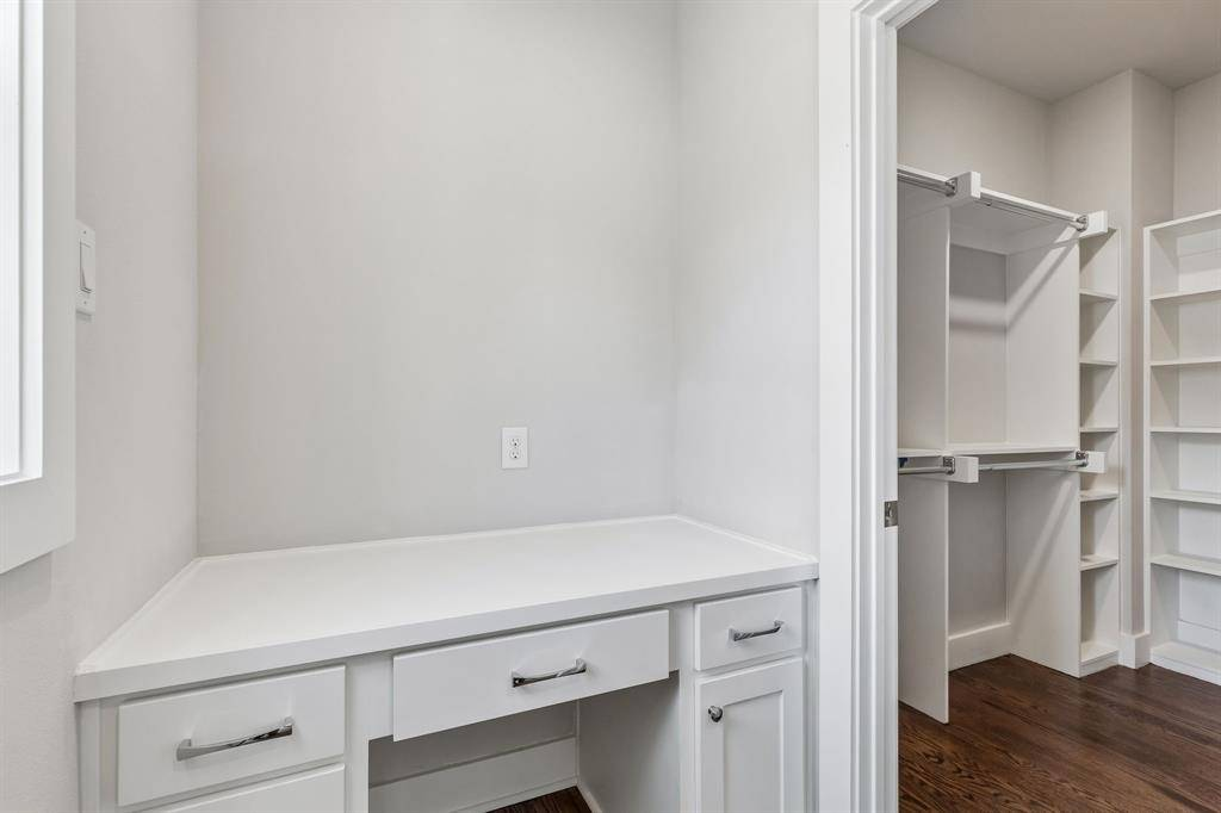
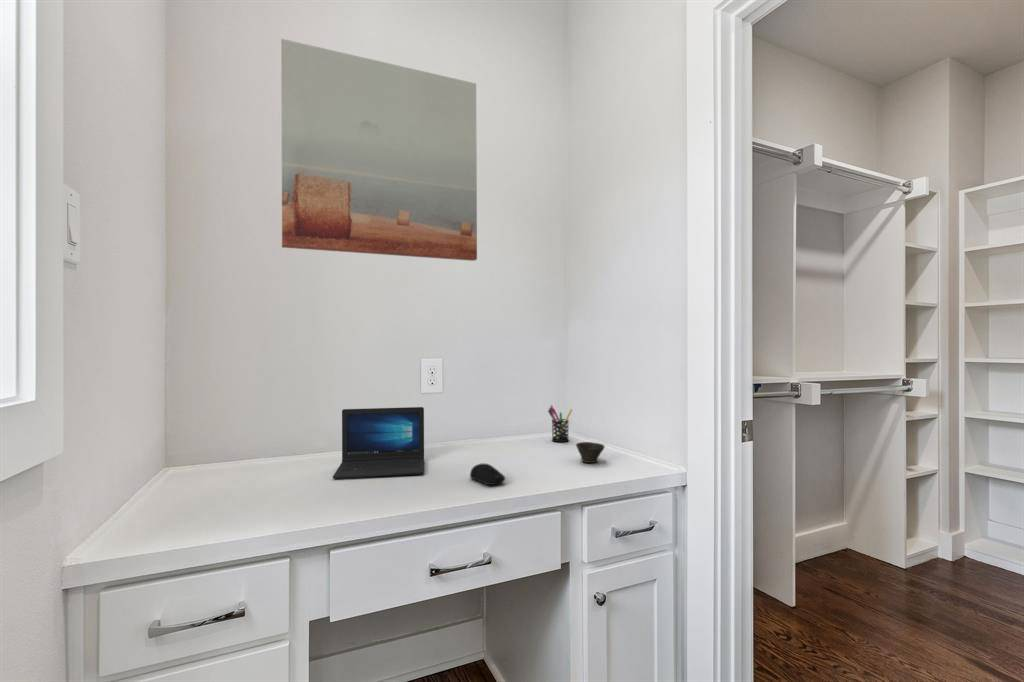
+ cup (590, 452)
+ pen holder (559, 423)
+ laptop (381, 440)
+ computer mouse (486, 472)
+ wall art (386, 159)
